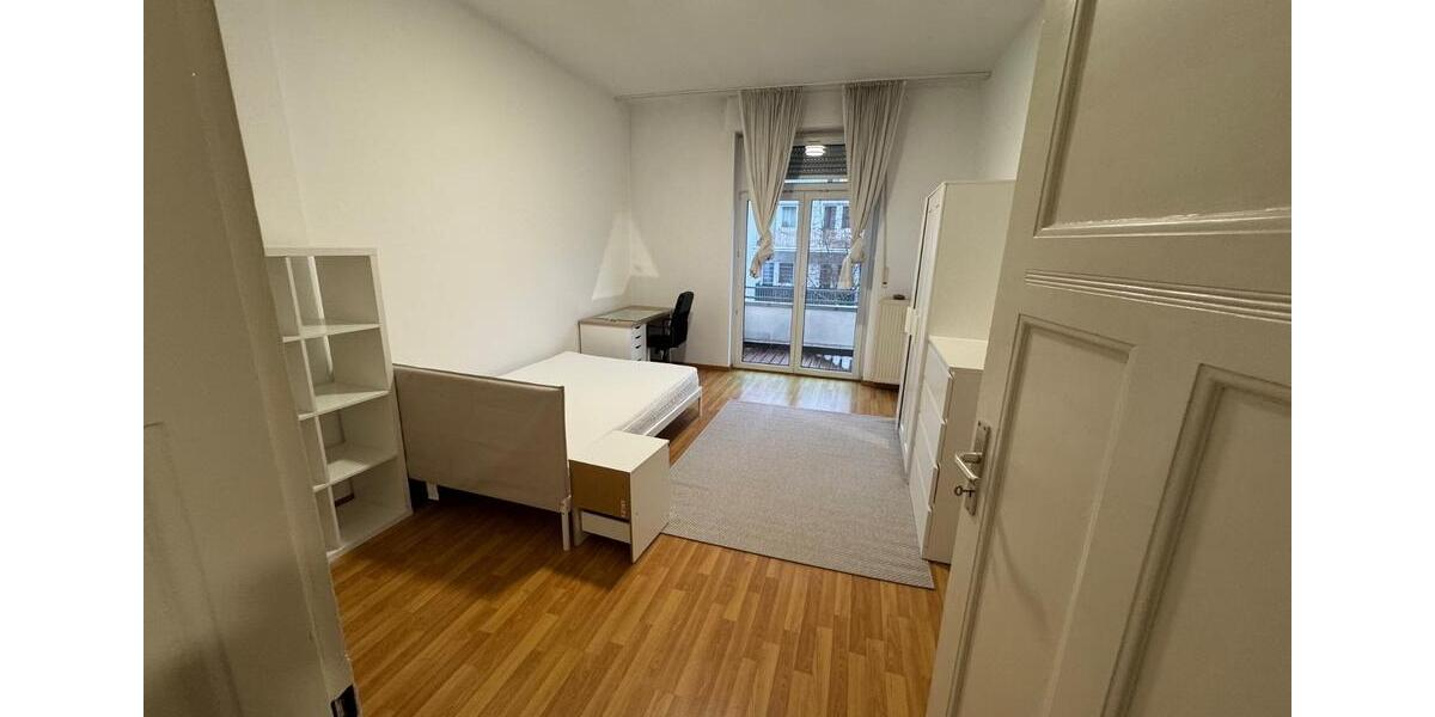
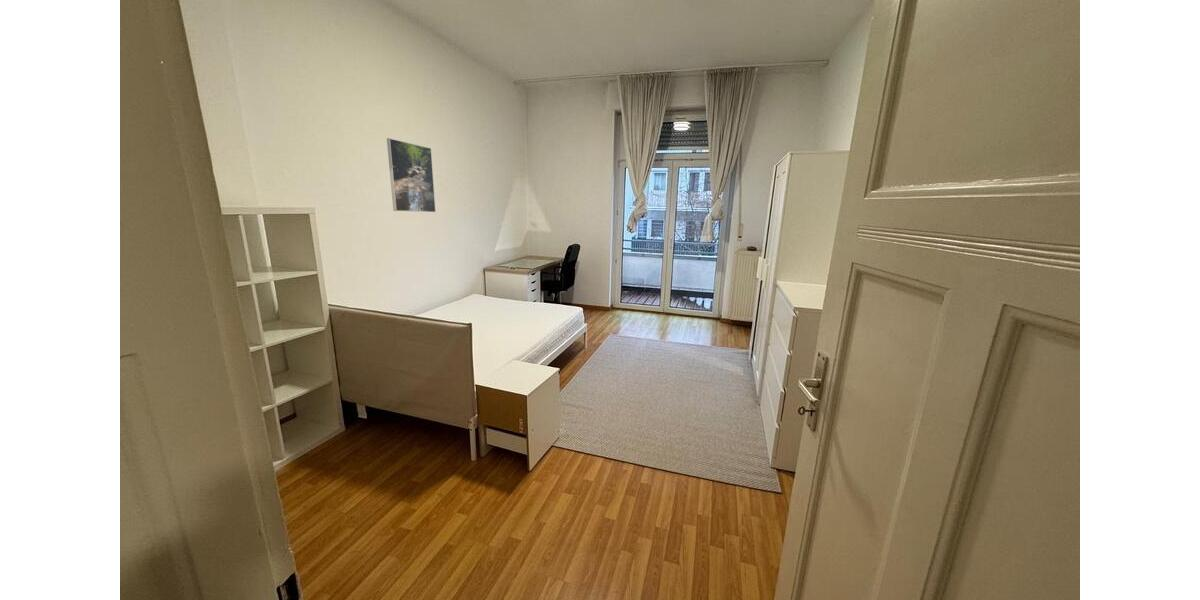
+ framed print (413, 178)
